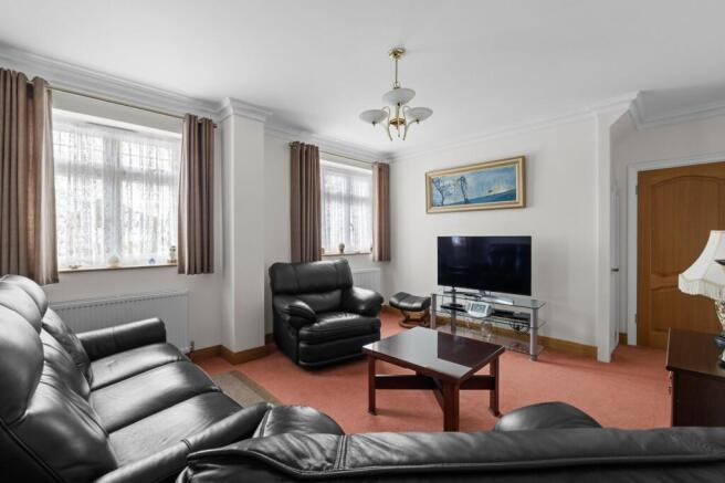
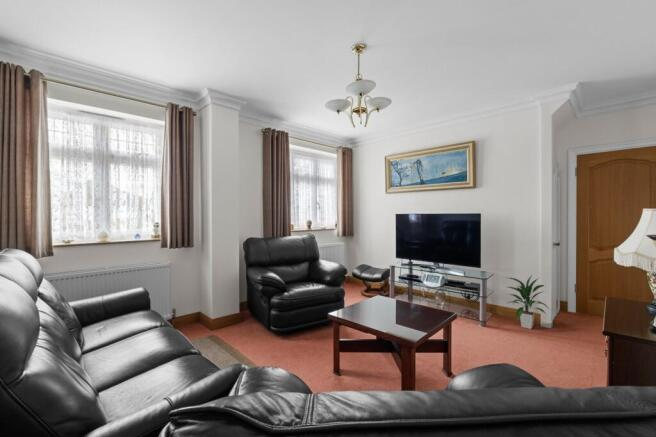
+ indoor plant (525, 301)
